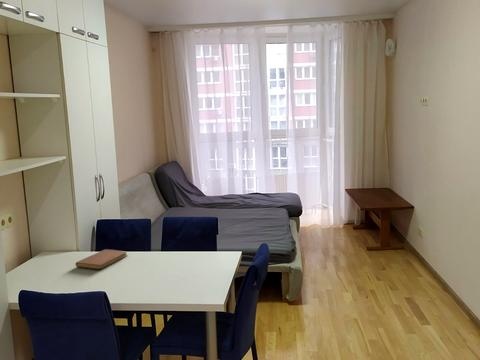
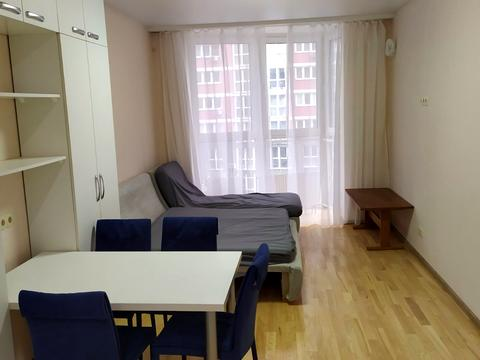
- notebook (102, 258)
